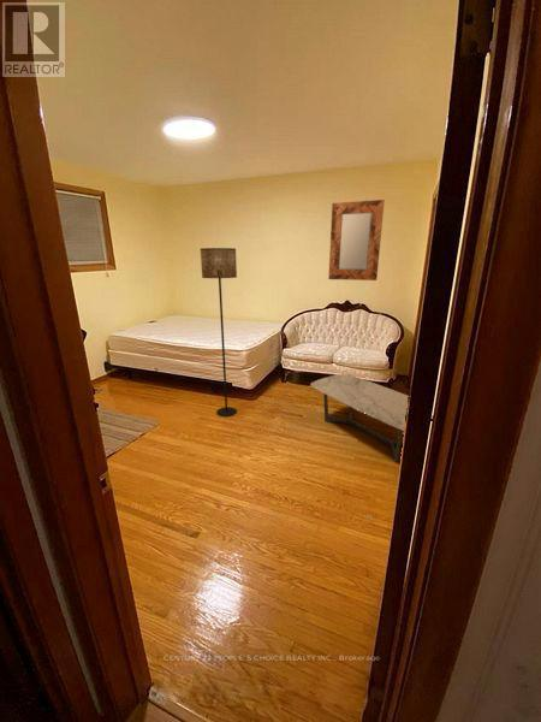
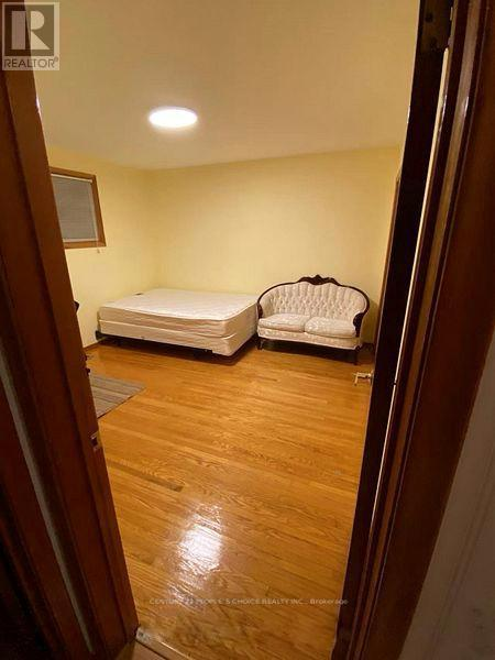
- home mirror (355, 242)
- coffee table (371, 415)
- floor lamp (222, 336)
